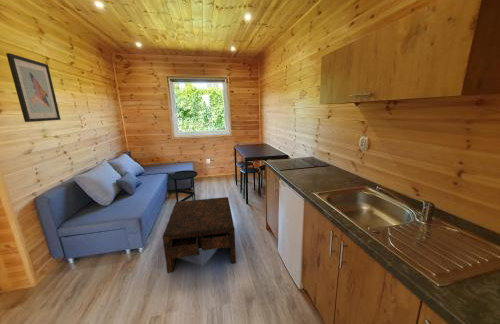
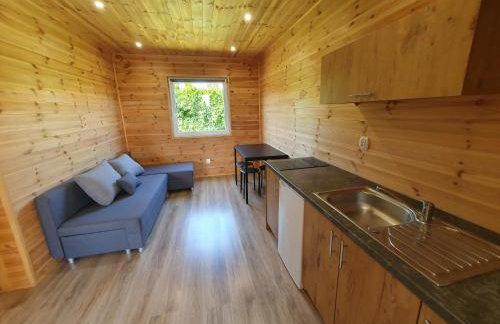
- side table (184, 191)
- wall art (37, 91)
- coffee table (200, 226)
